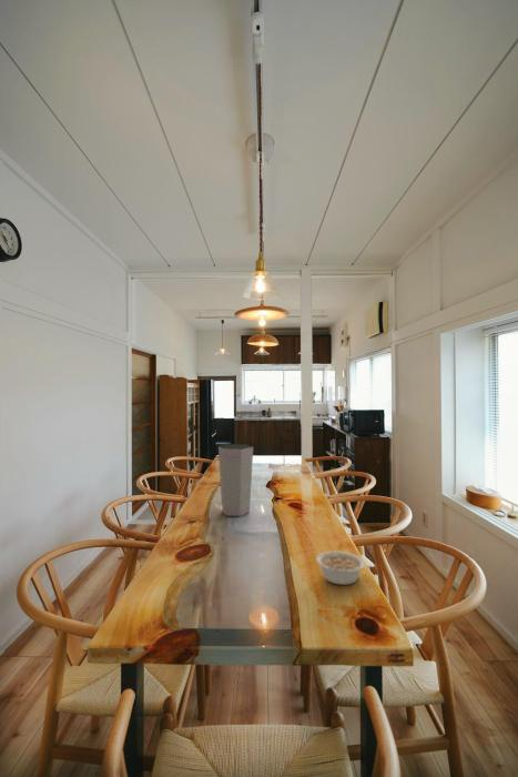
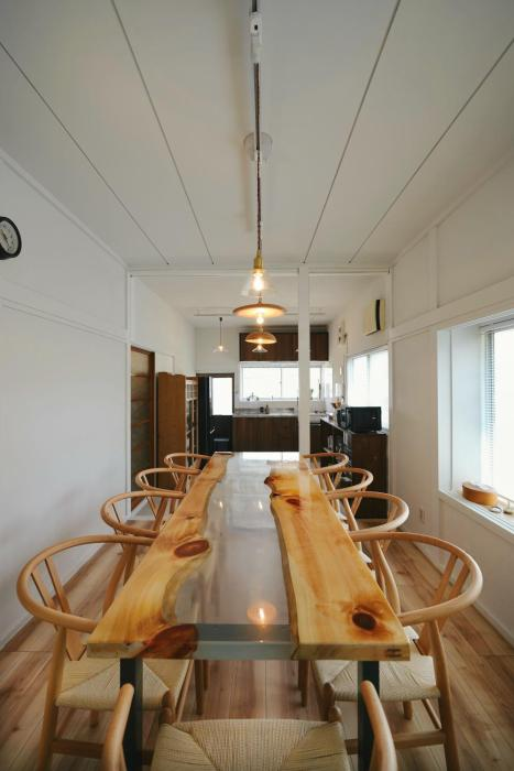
- vase (235, 478)
- legume (342, 567)
